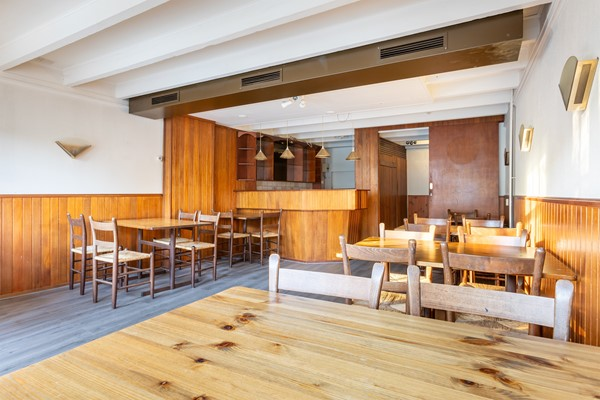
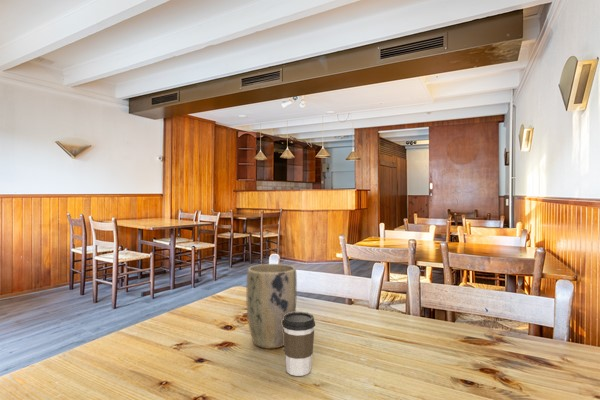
+ coffee cup (298, 343)
+ plant pot (271, 304)
